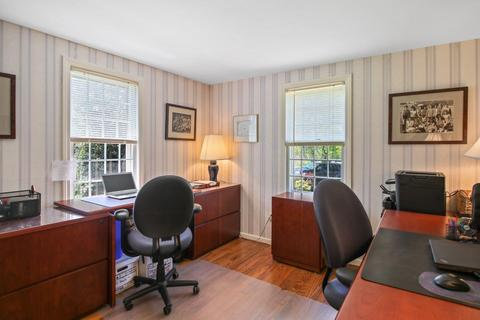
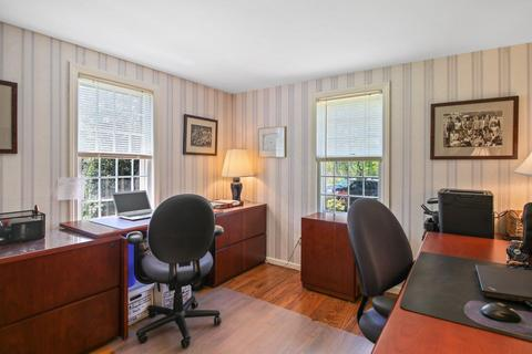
- pen holder (454, 227)
